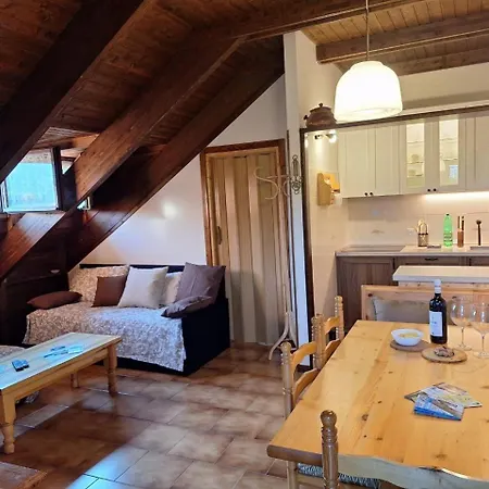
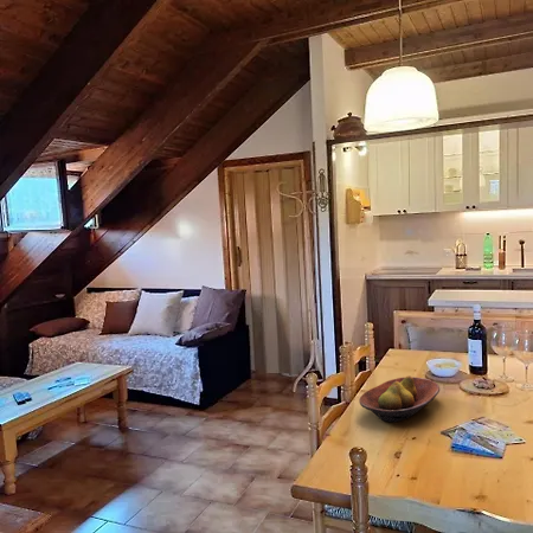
+ fruit bowl (400, 393)
